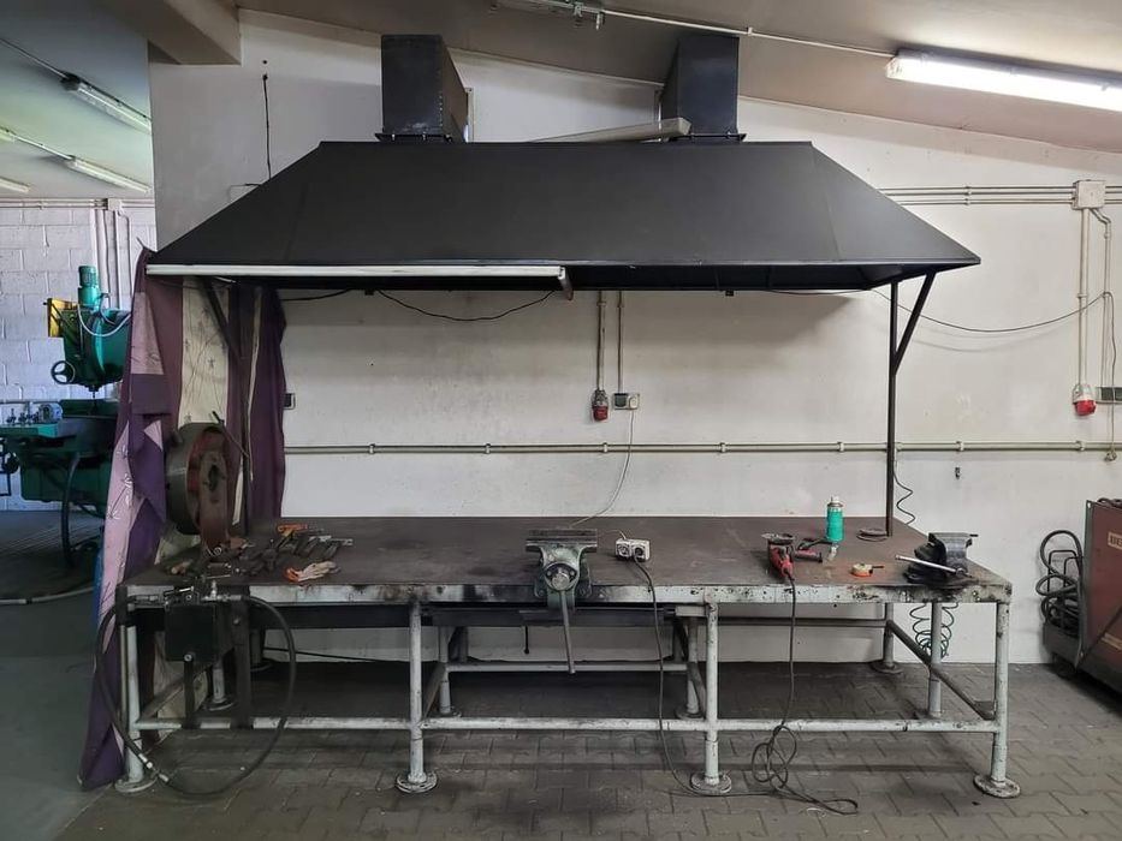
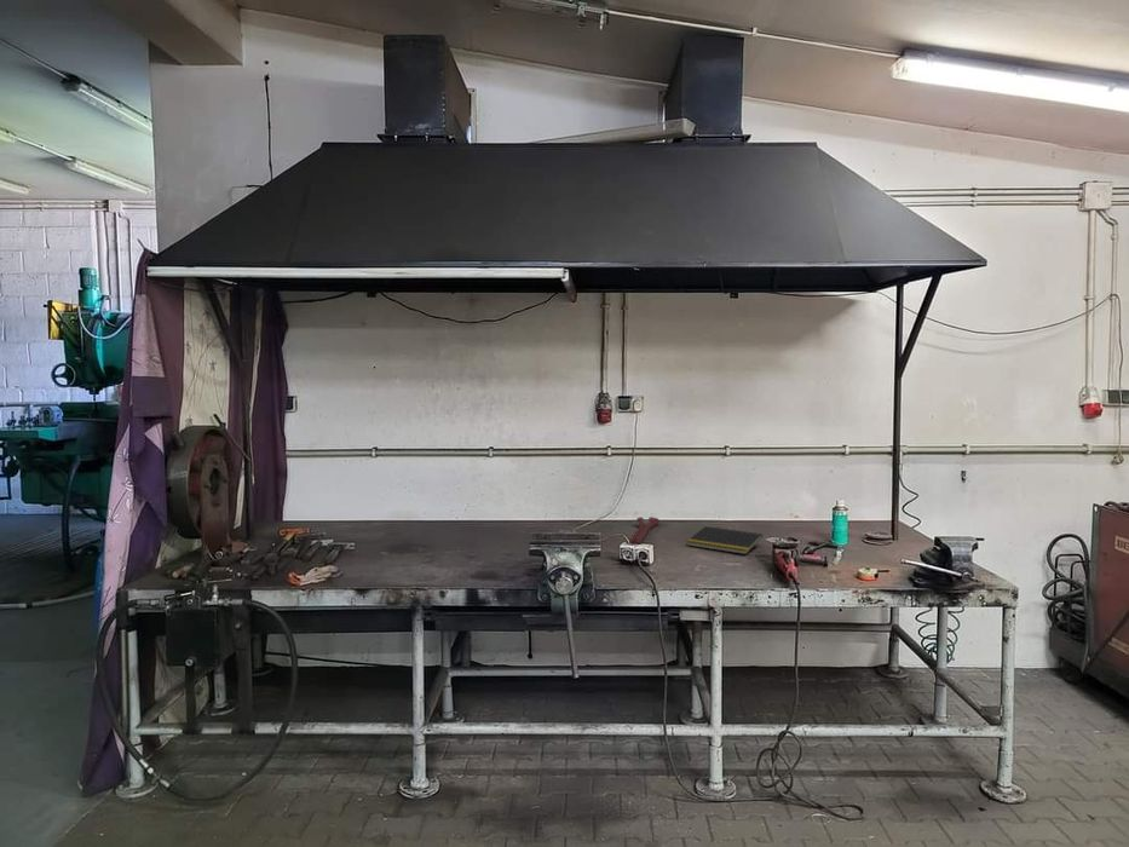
+ adjustable wrench (640, 529)
+ notepad (724, 538)
